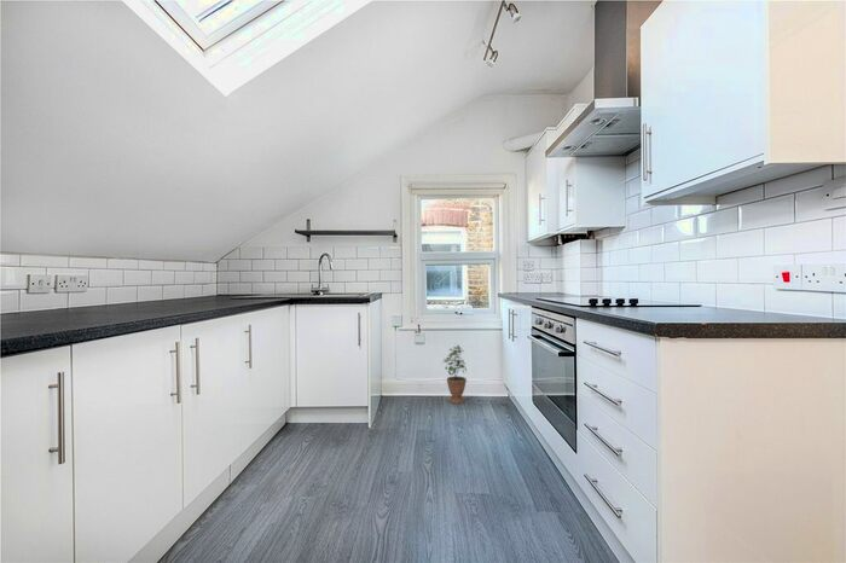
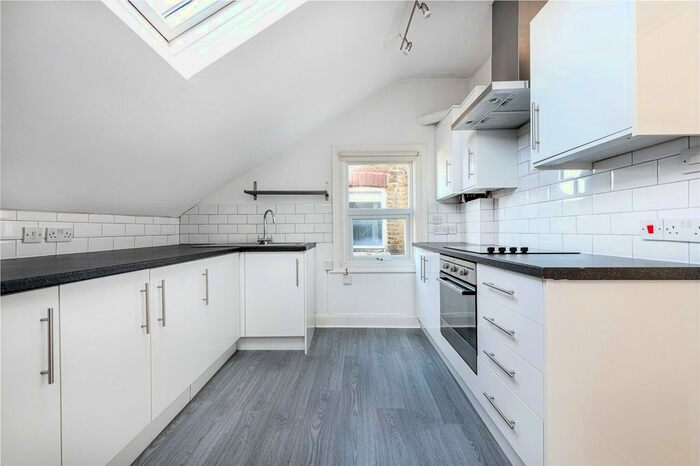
- potted plant (454, 372)
